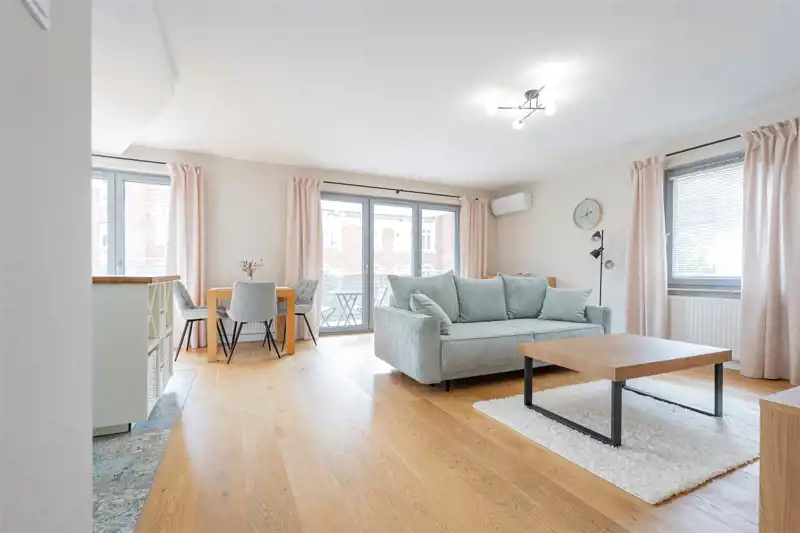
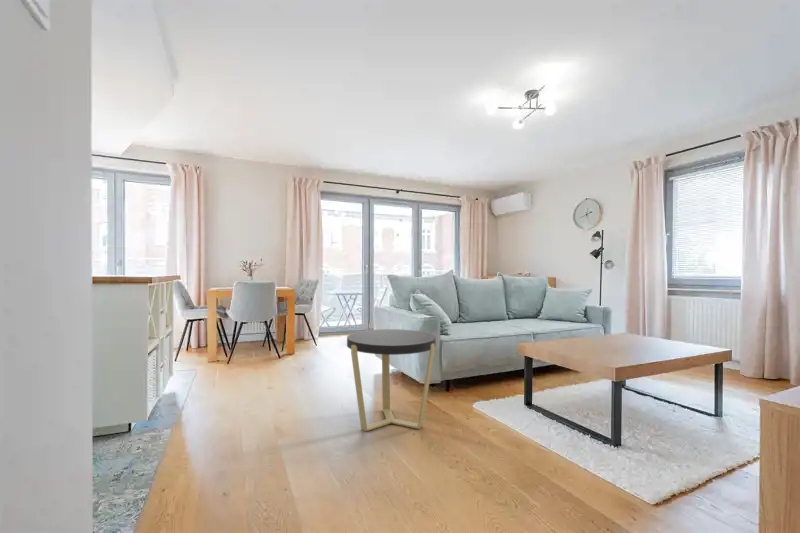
+ side table (389, 379)
